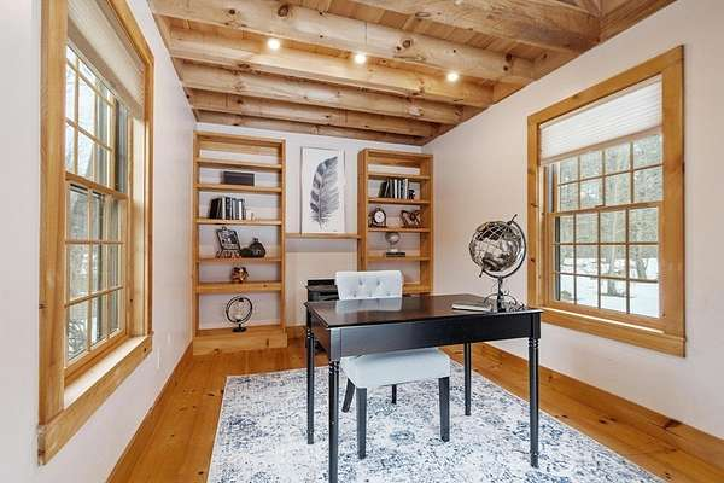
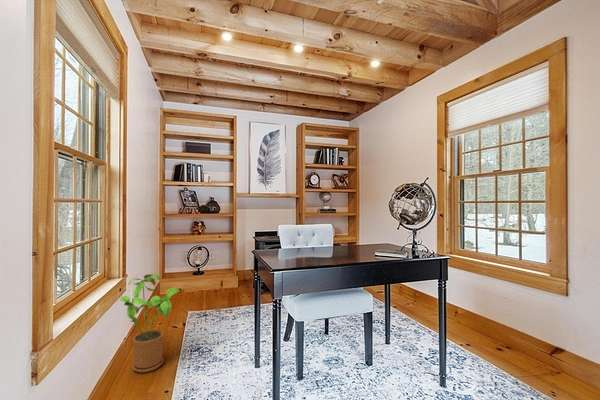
+ house plant (152, 319)
